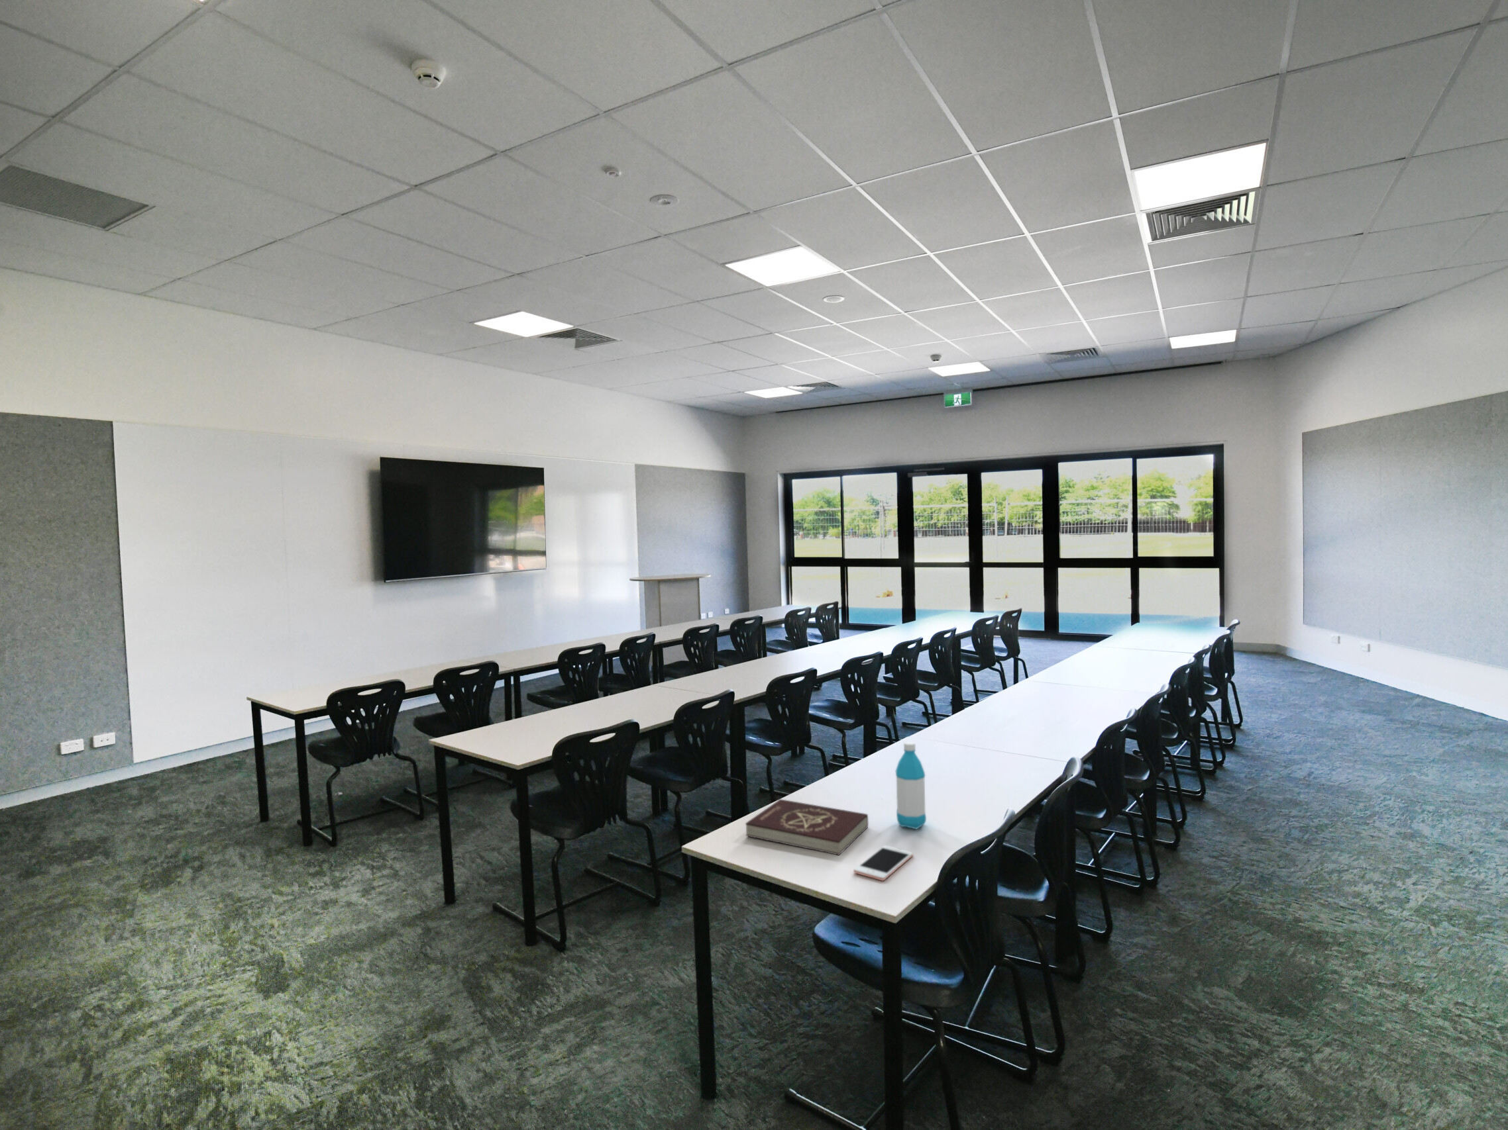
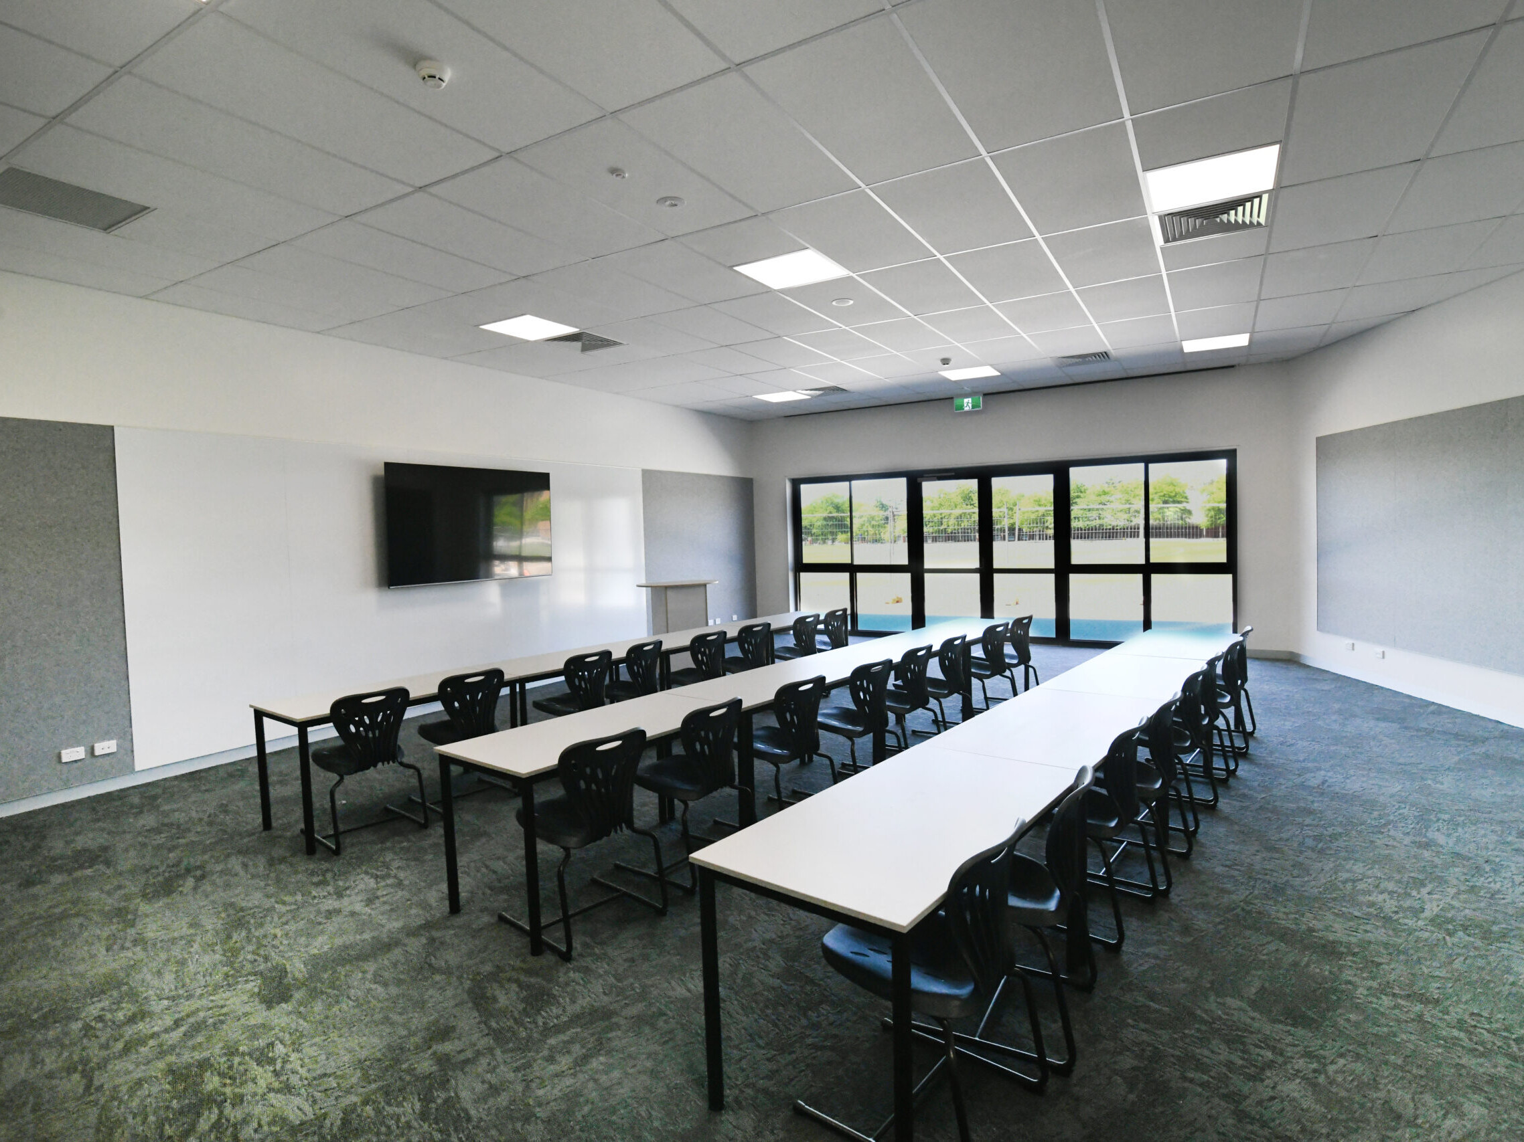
- water bottle (911, 783)
- cell phone (883, 862)
- book (807, 824)
